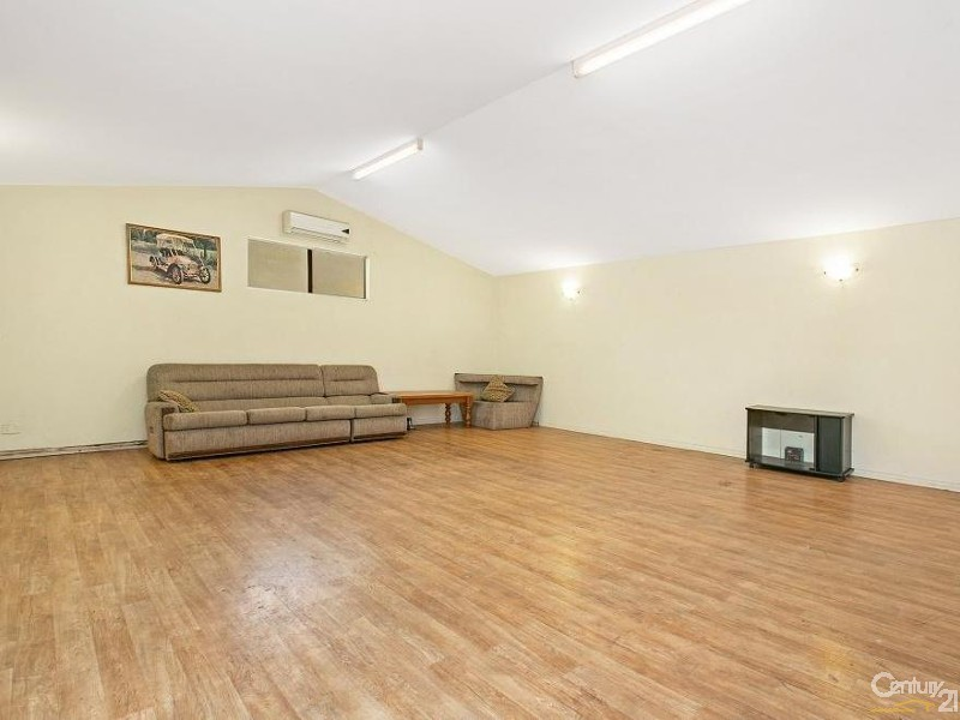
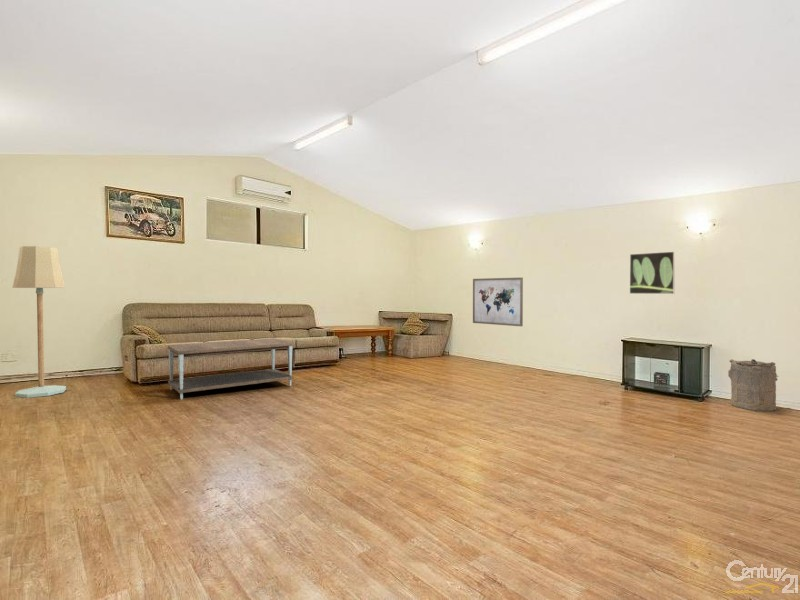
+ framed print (651, 273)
+ floor lamp (40, 320)
+ laundry hamper (751, 382)
+ wall art (496, 301)
+ coffee table (232, 373)
